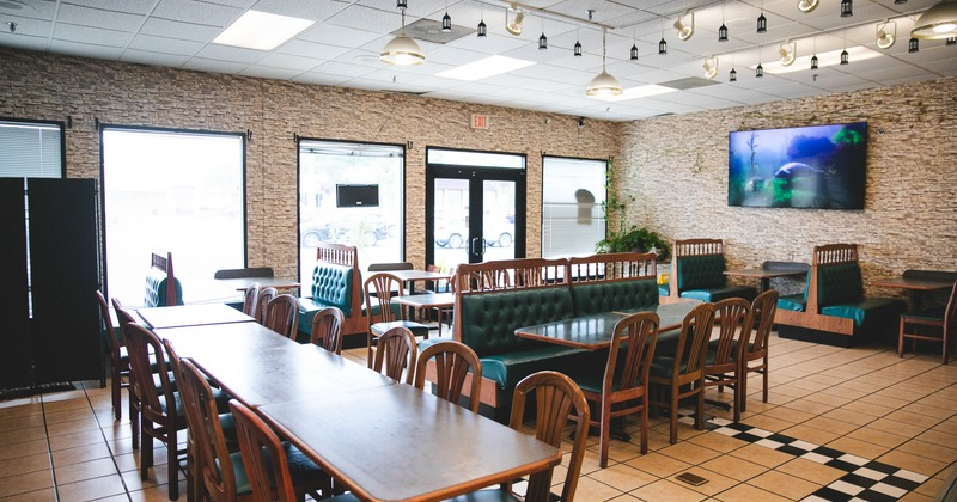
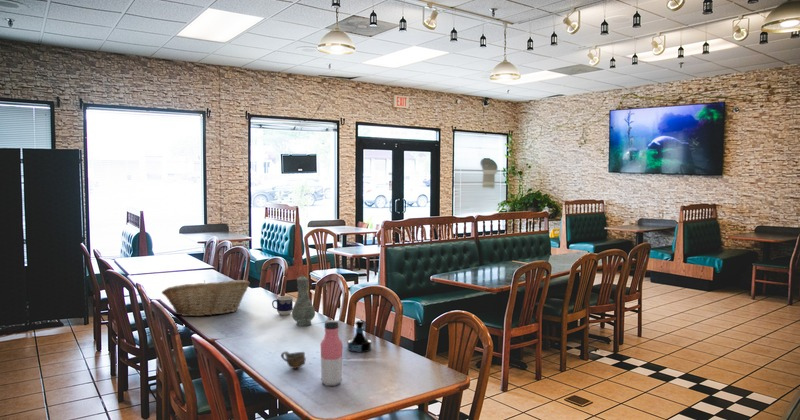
+ water bottle (331, 352)
+ cup (282, 306)
+ tequila bottle (359, 335)
+ fruit basket (207, 294)
+ cup (294, 359)
+ vase (303, 299)
